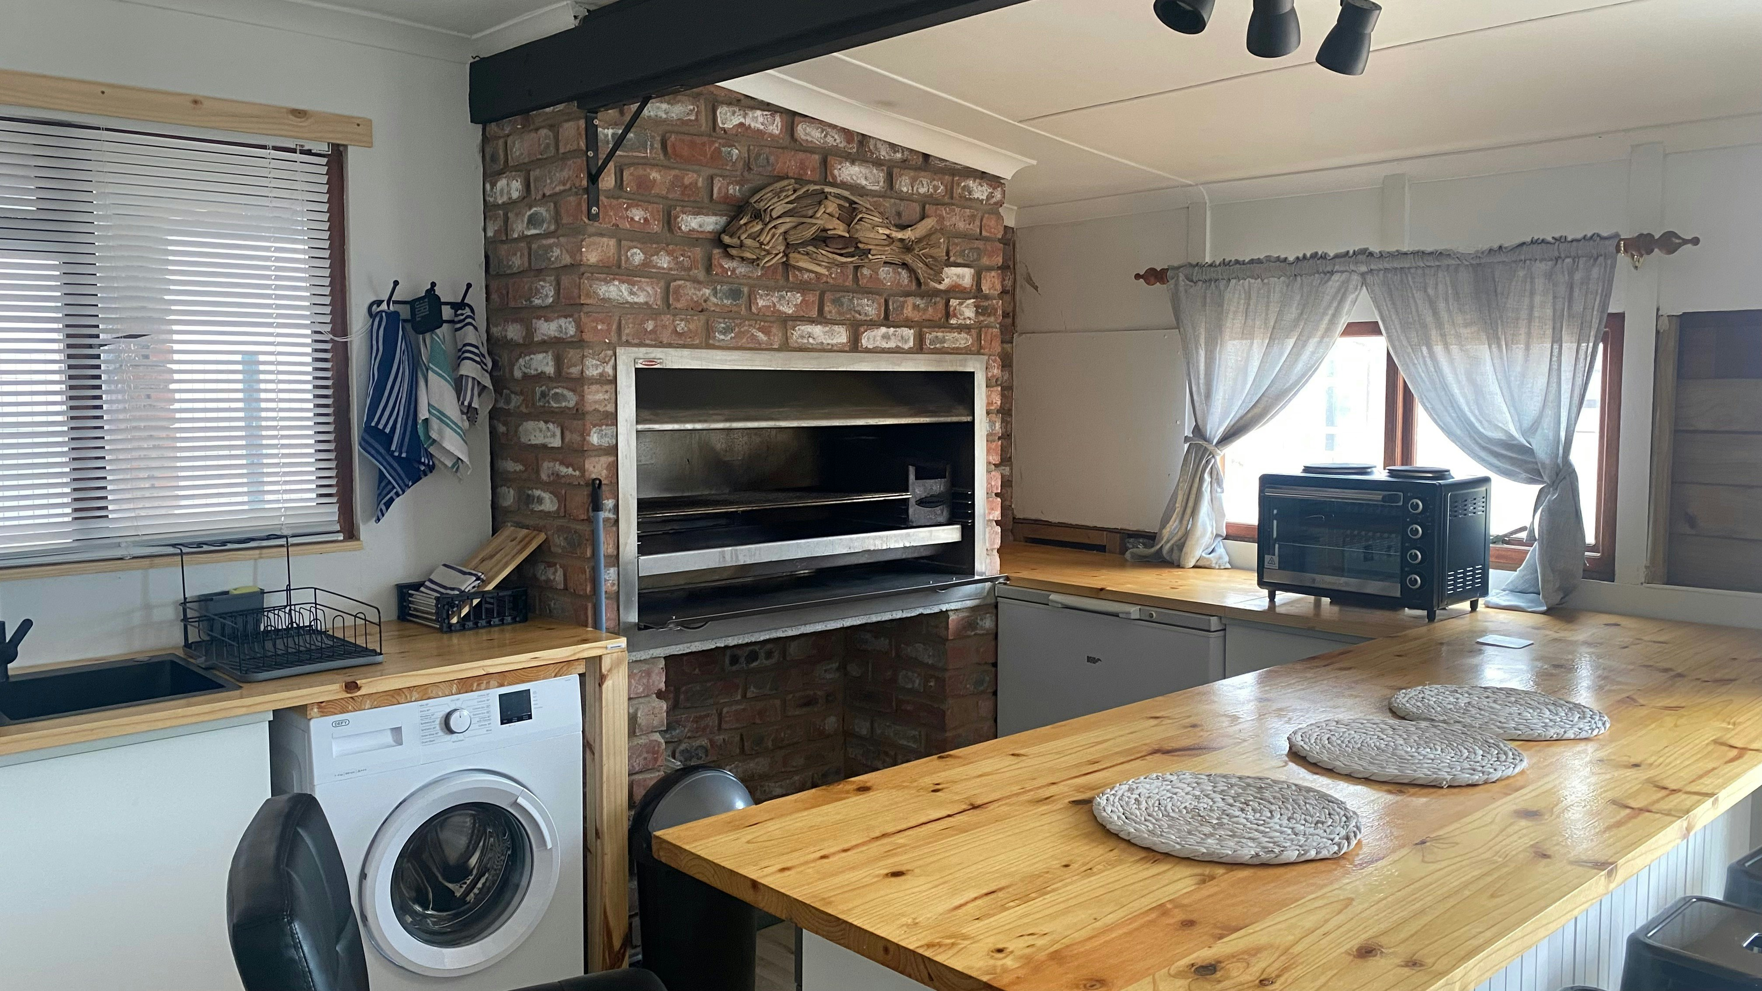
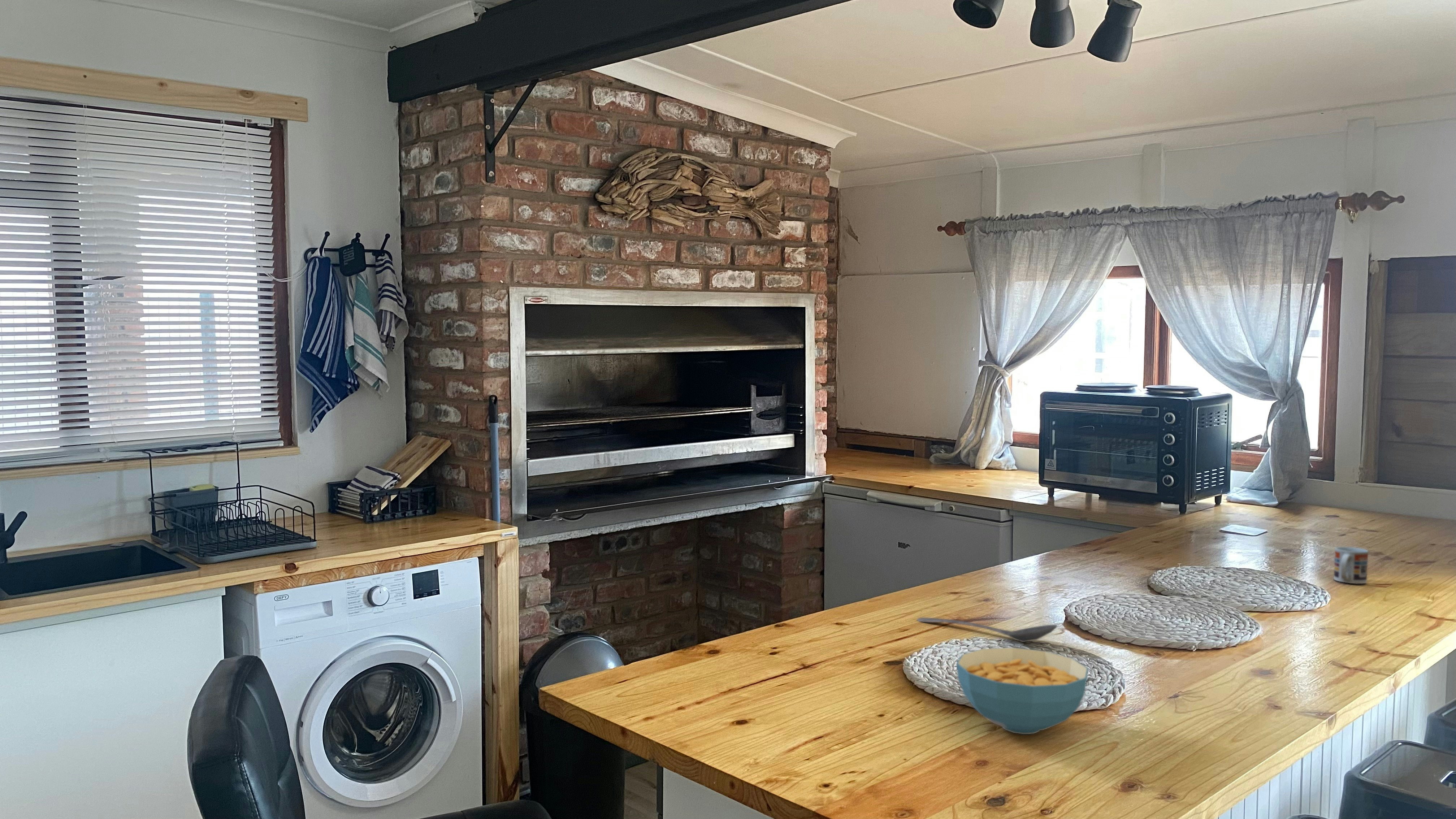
+ stirrer (983, 625)
+ cereal bowl (1021, 696)
+ cup (1349, 566)
